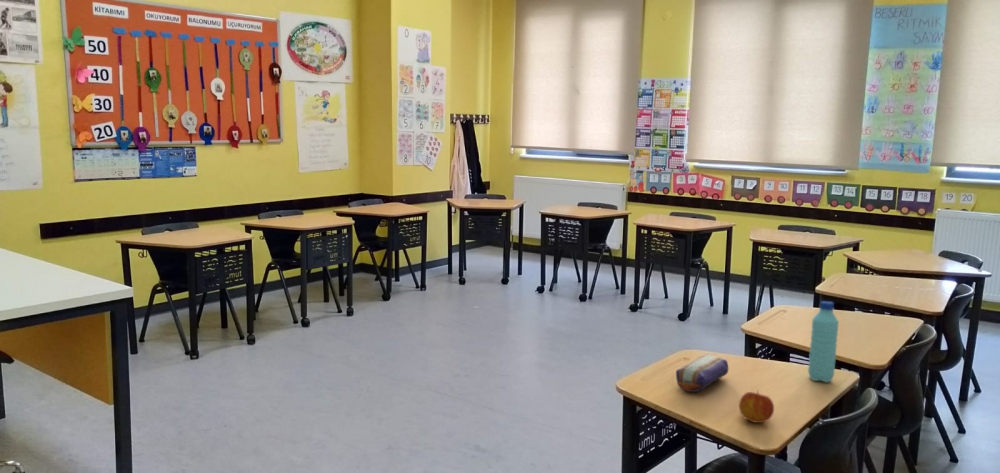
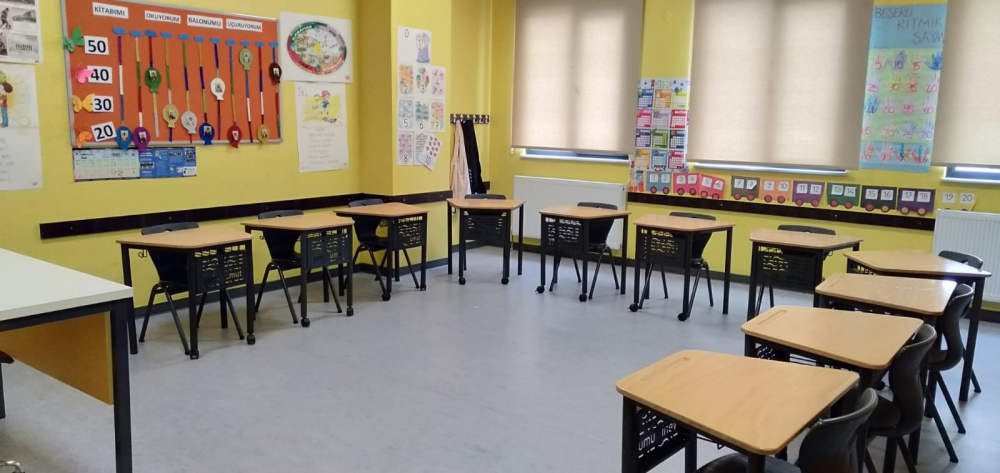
- water bottle (823, 341)
- pencil case (703, 372)
- apple (756, 406)
